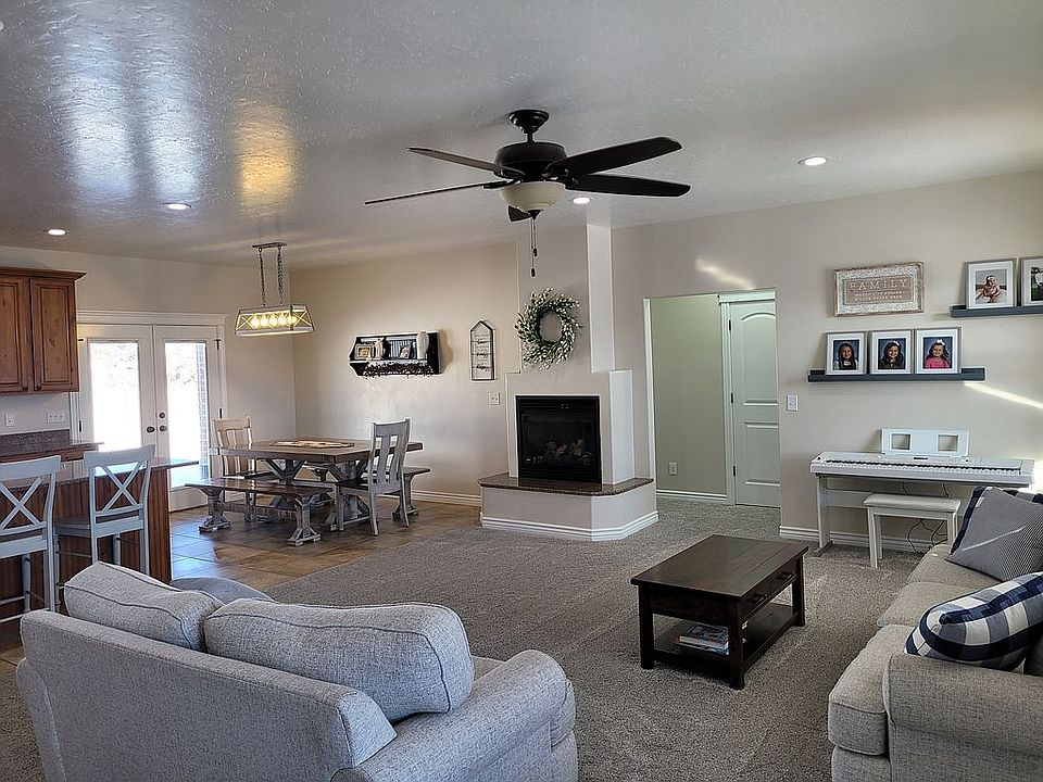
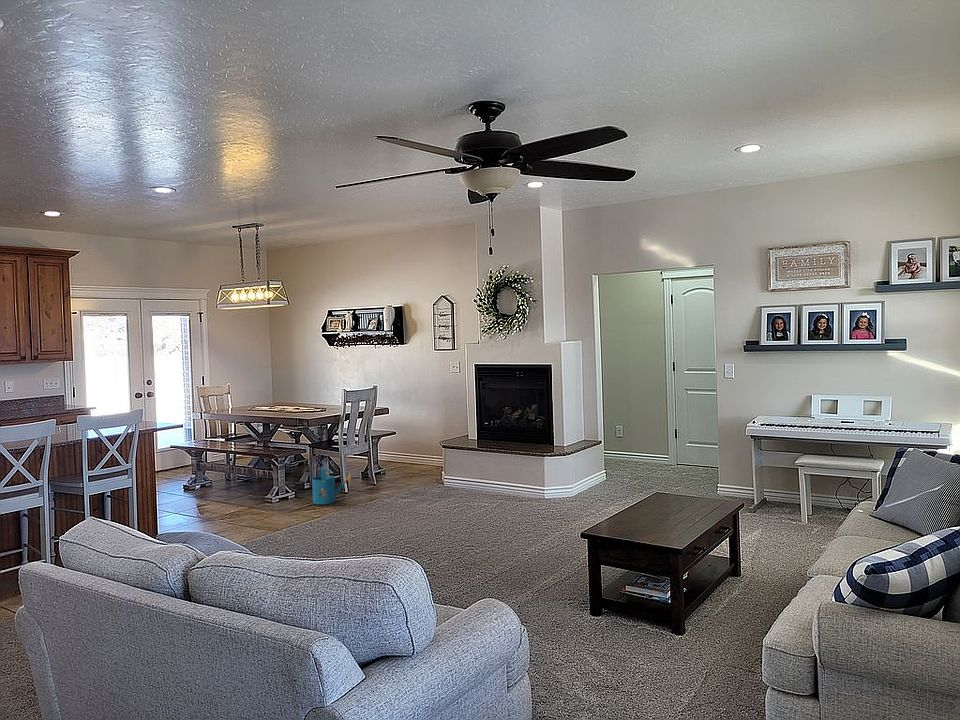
+ watering can (331, 483)
